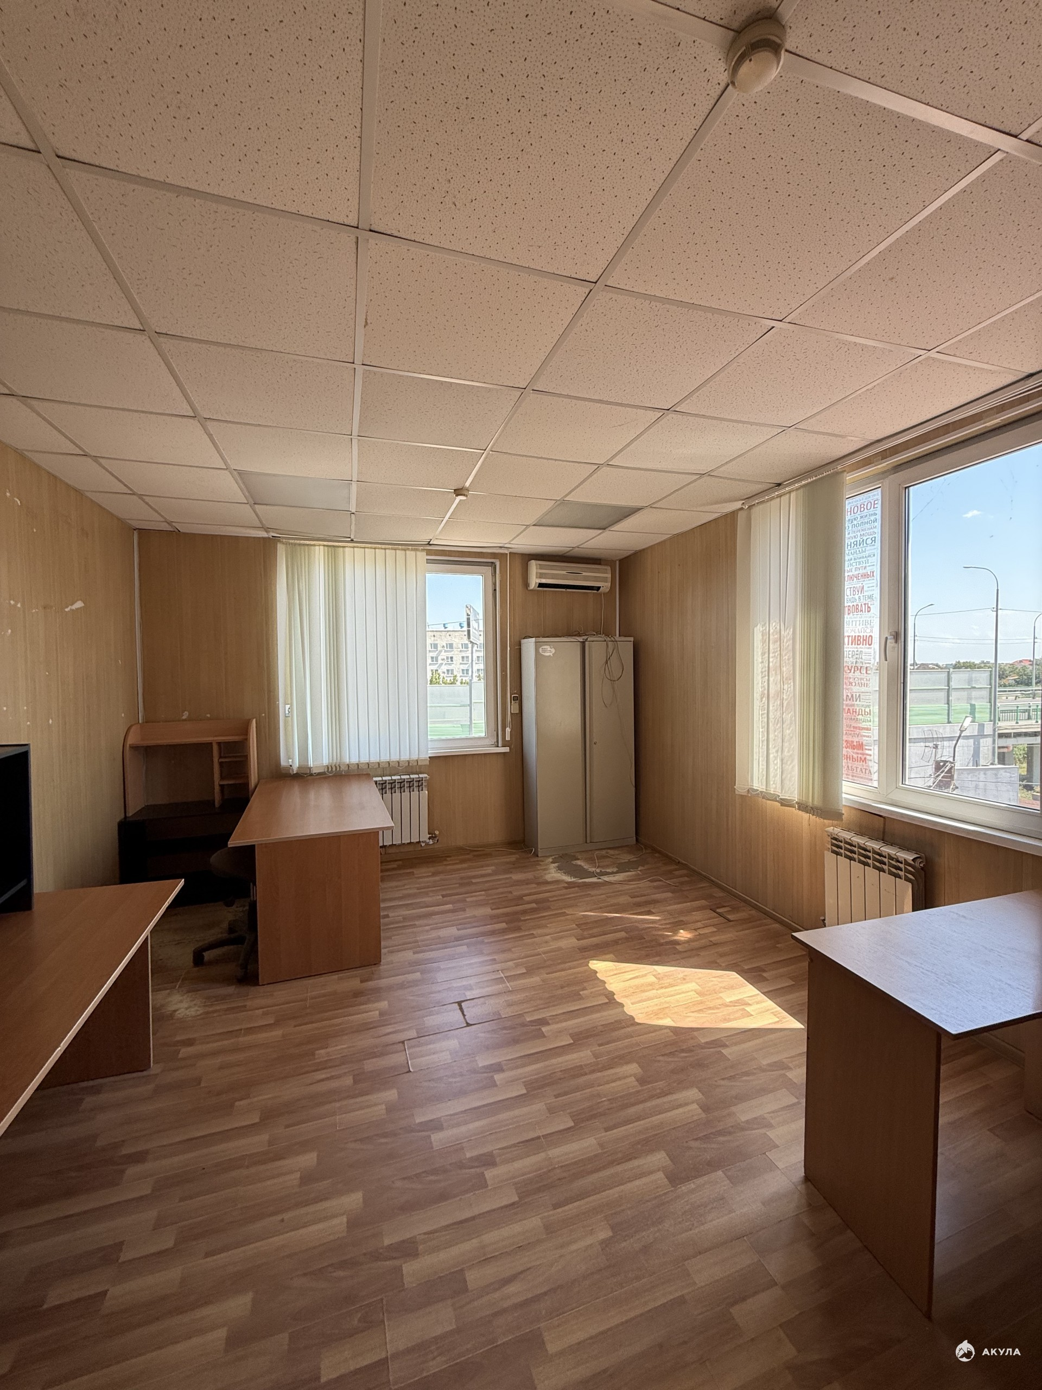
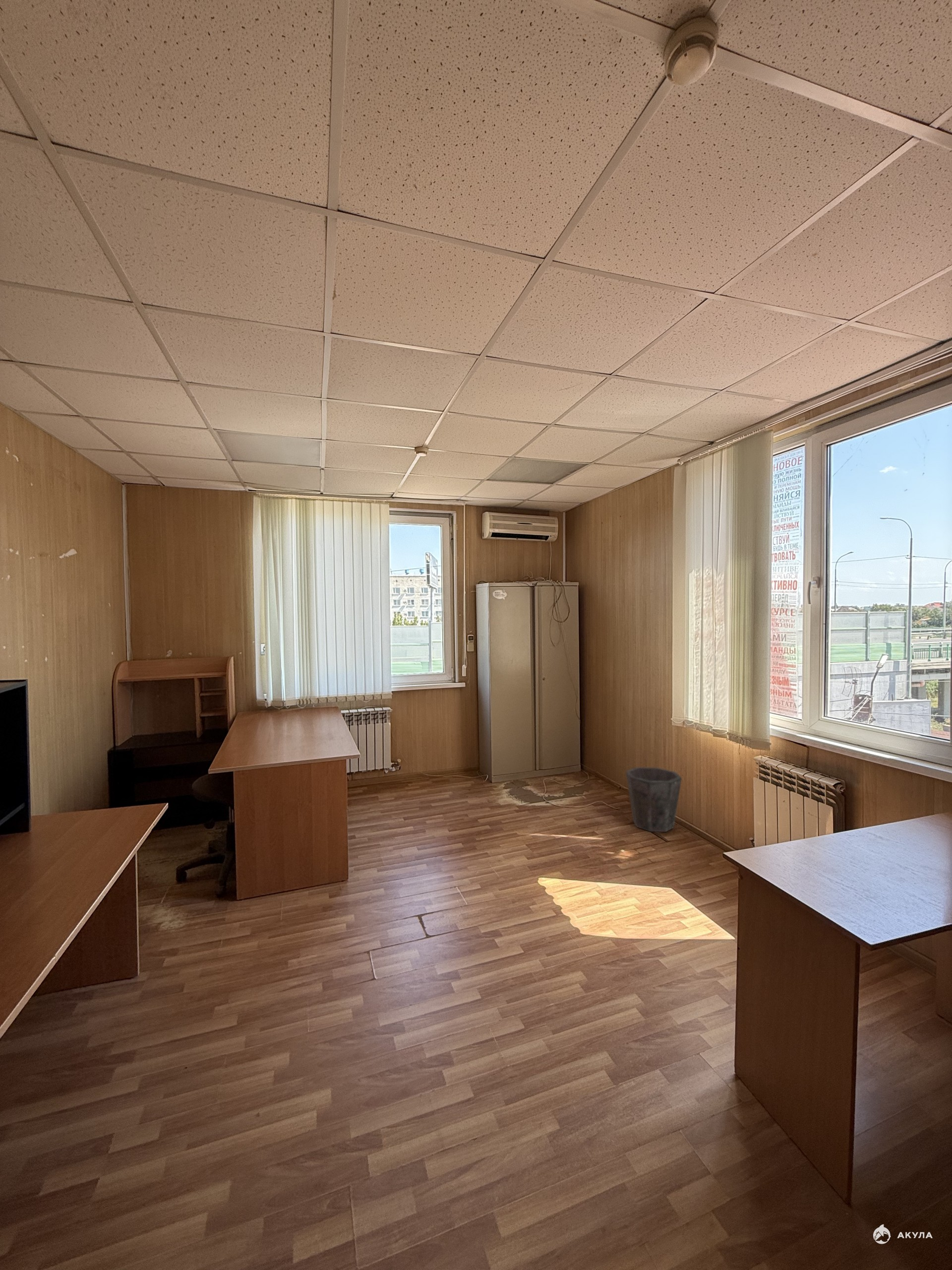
+ waste bin (653, 799)
